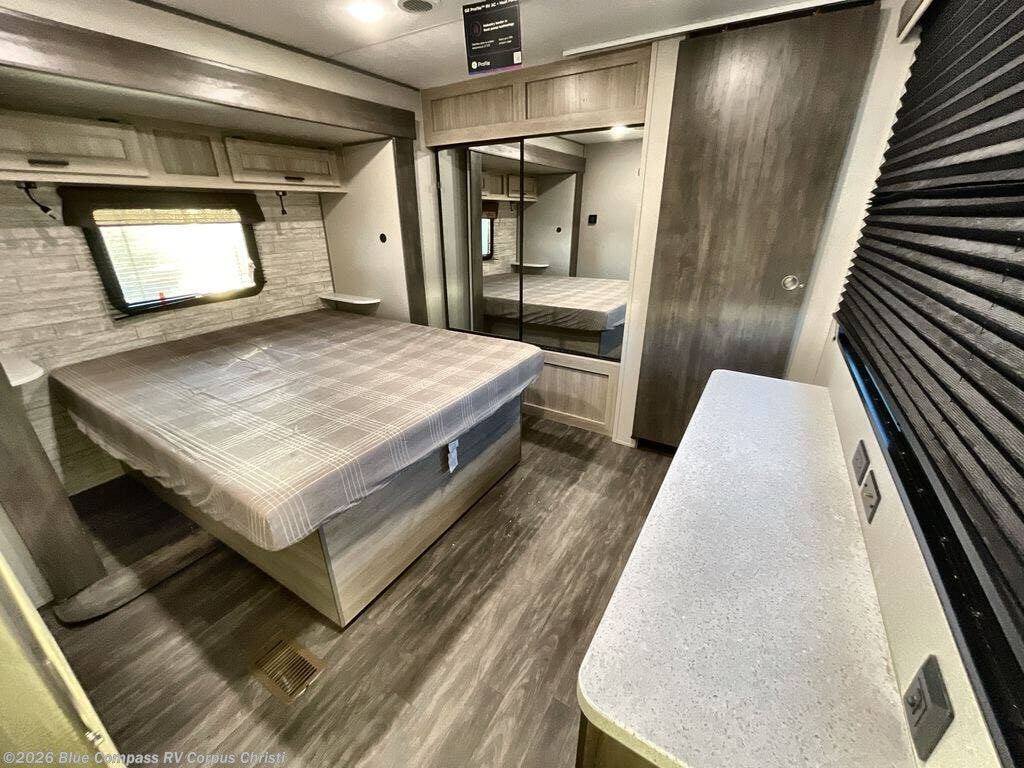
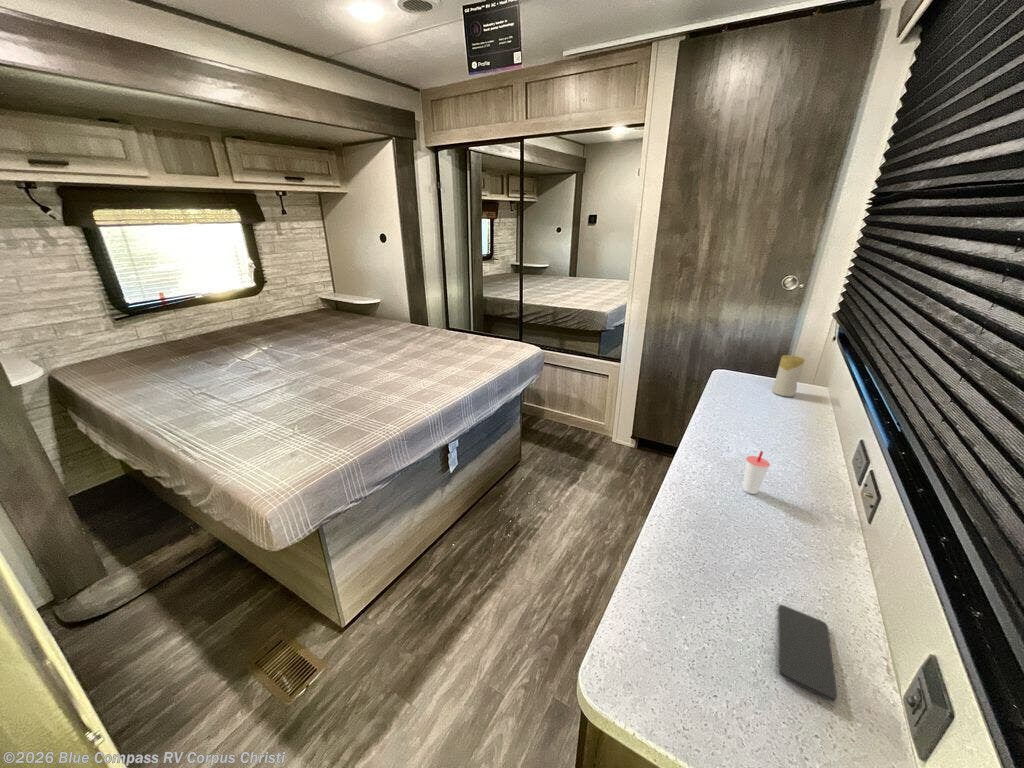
+ smartphone (804, 647)
+ candle (788, 375)
+ cup (755, 470)
